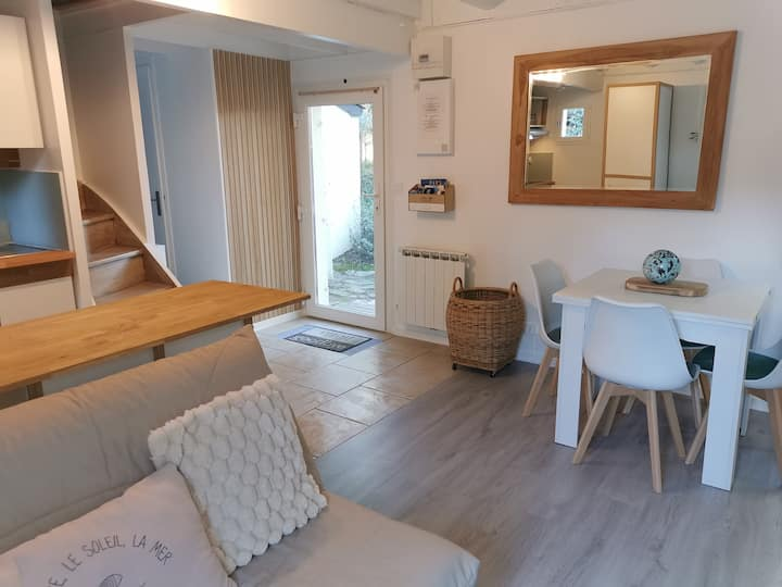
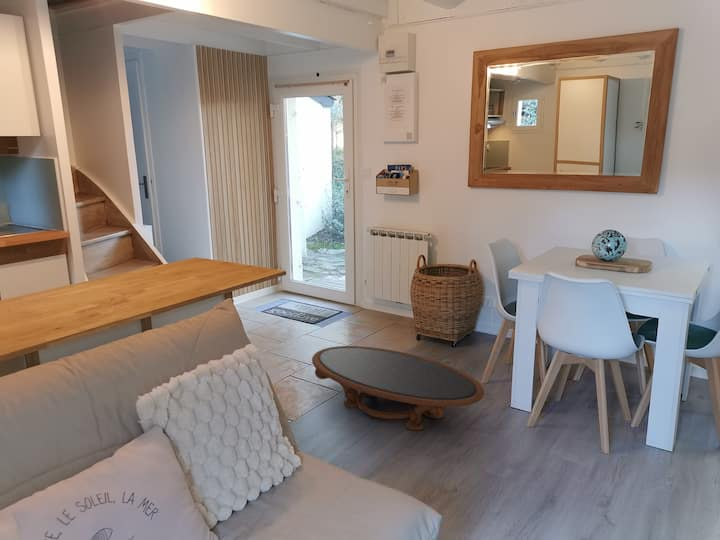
+ coffee table (391, 389)
